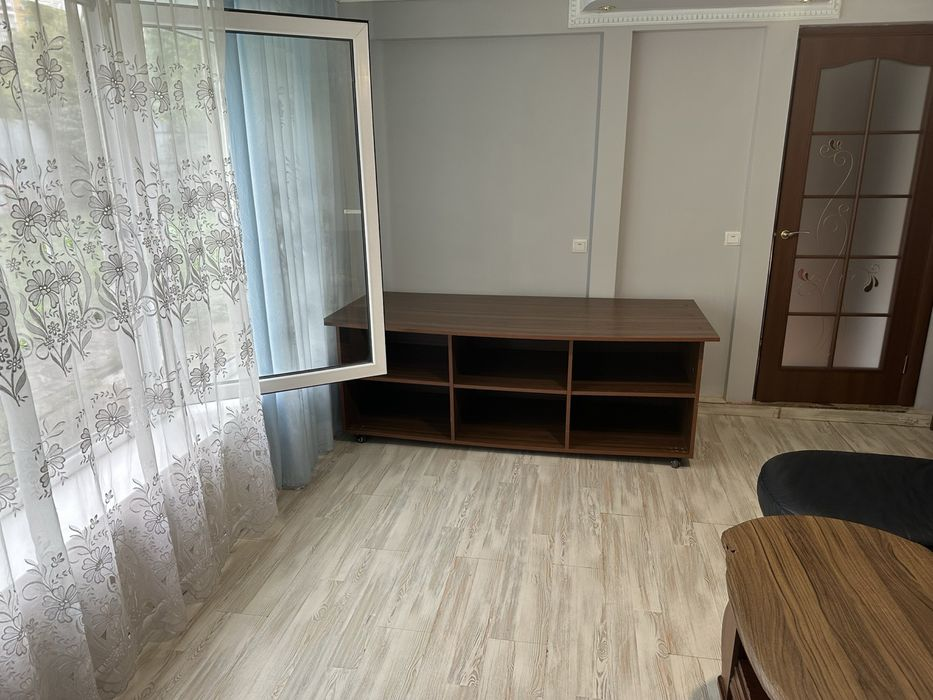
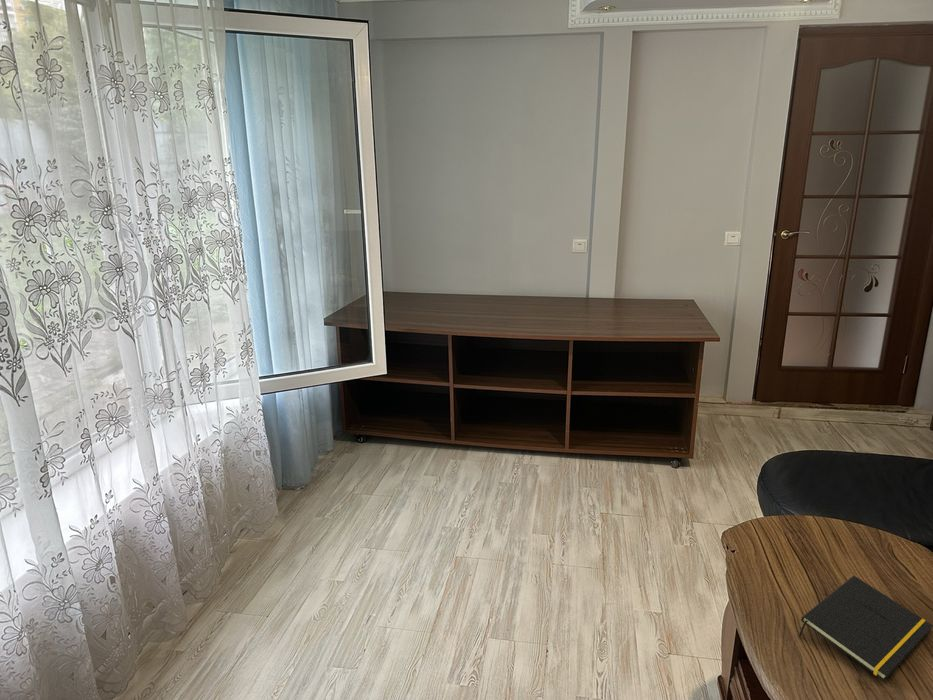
+ notepad (867, 623)
